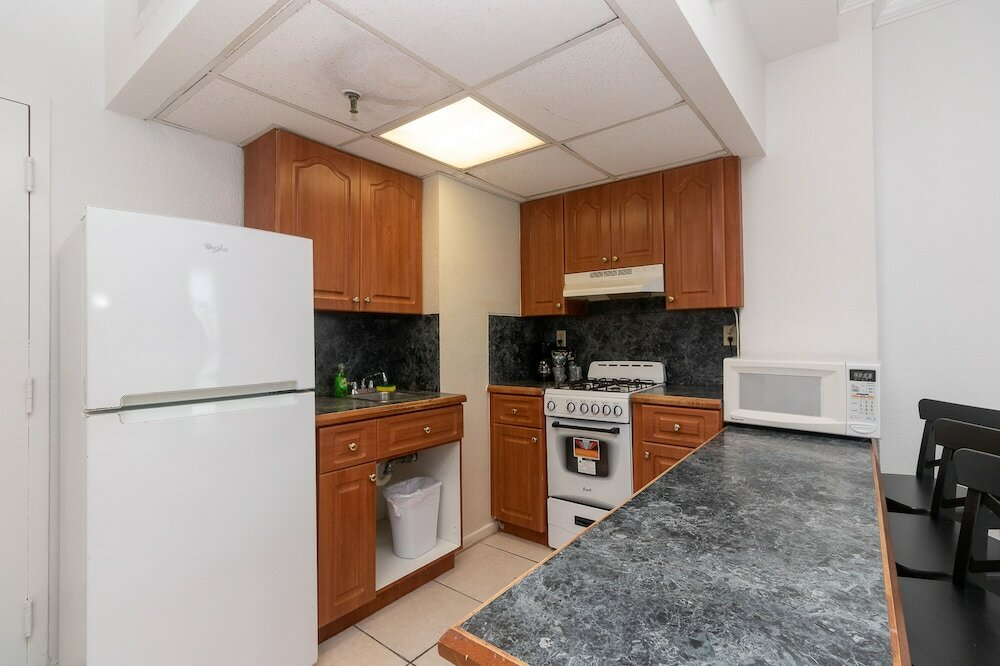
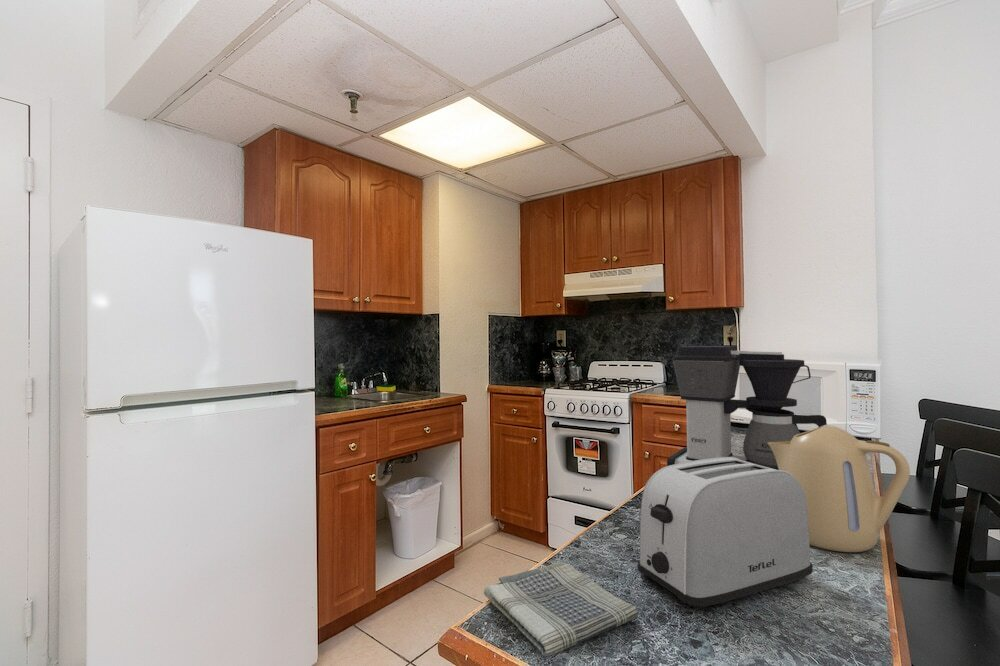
+ toaster (720, 521)
+ dish towel (556, 597)
+ coffee maker (748, 410)
+ kettle (833, 482)
